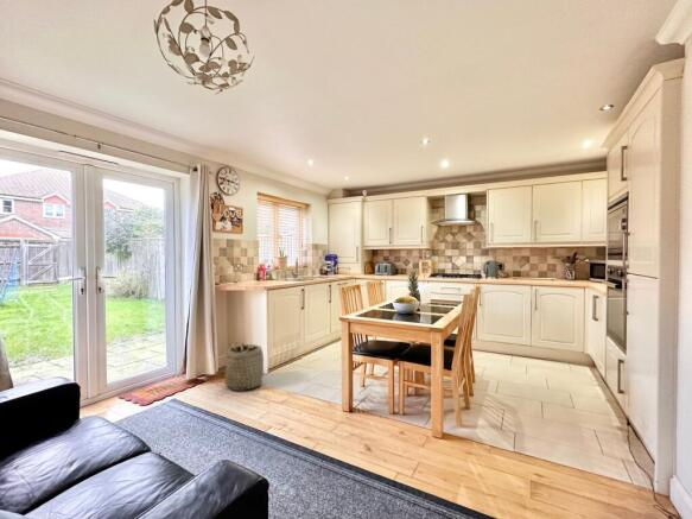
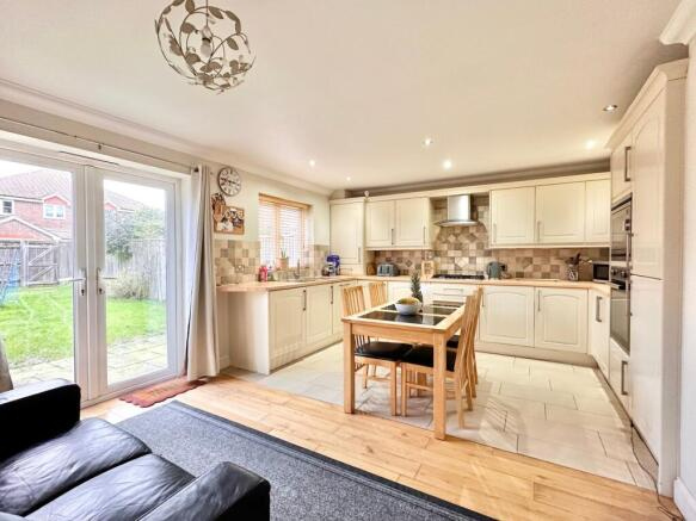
- basket (243, 362)
